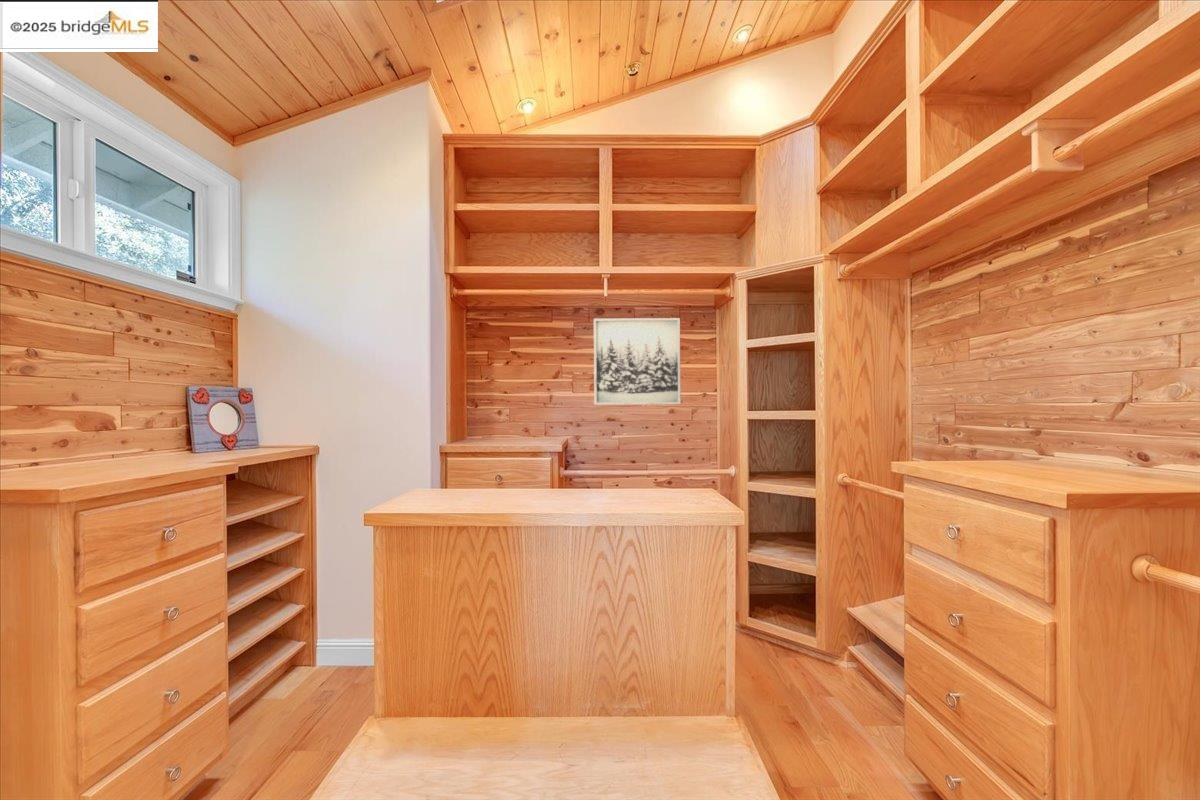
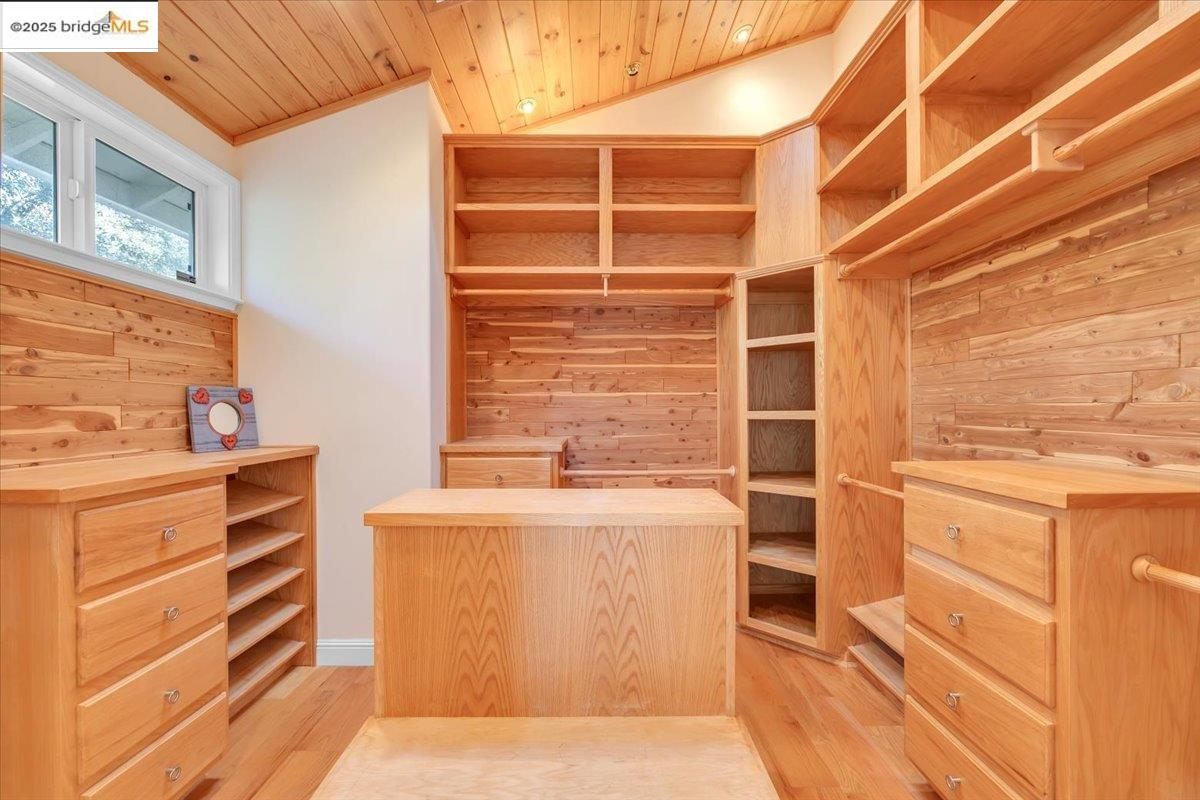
- wall art (636, 361)
